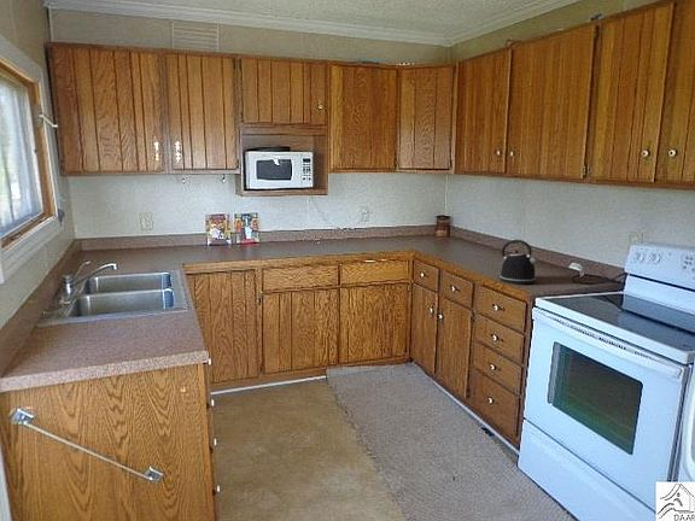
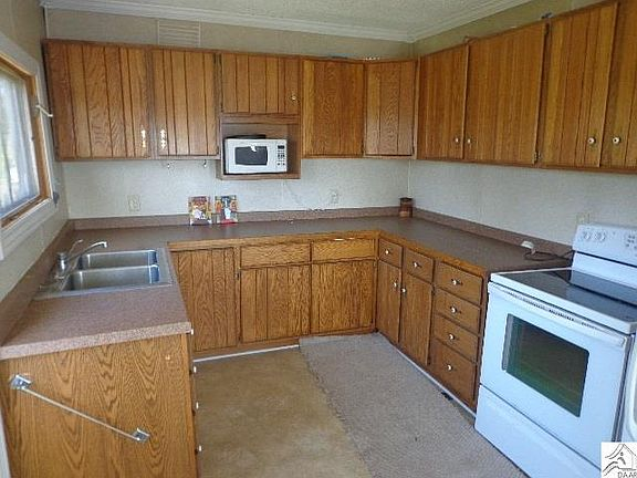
- kettle (518, 259)
